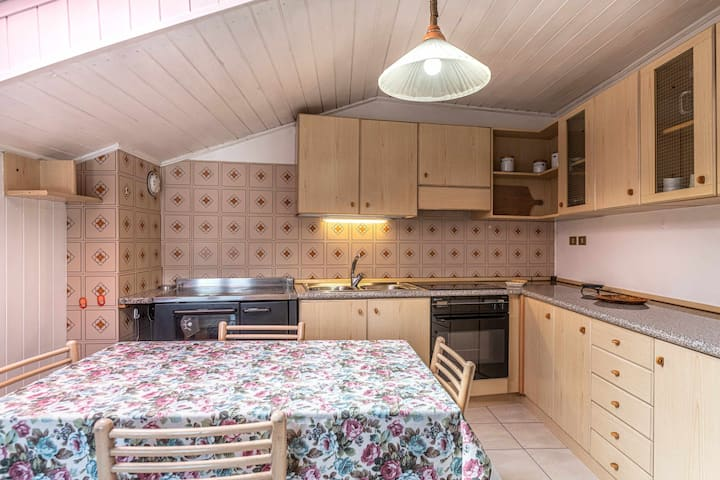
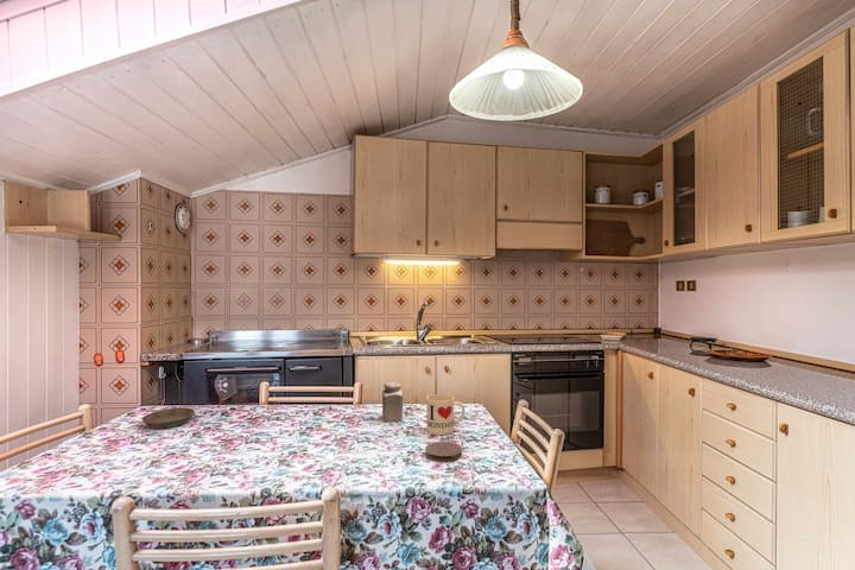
+ mug (445, 413)
+ salt shaker (392, 400)
+ coaster (443, 450)
+ saucer (169, 418)
